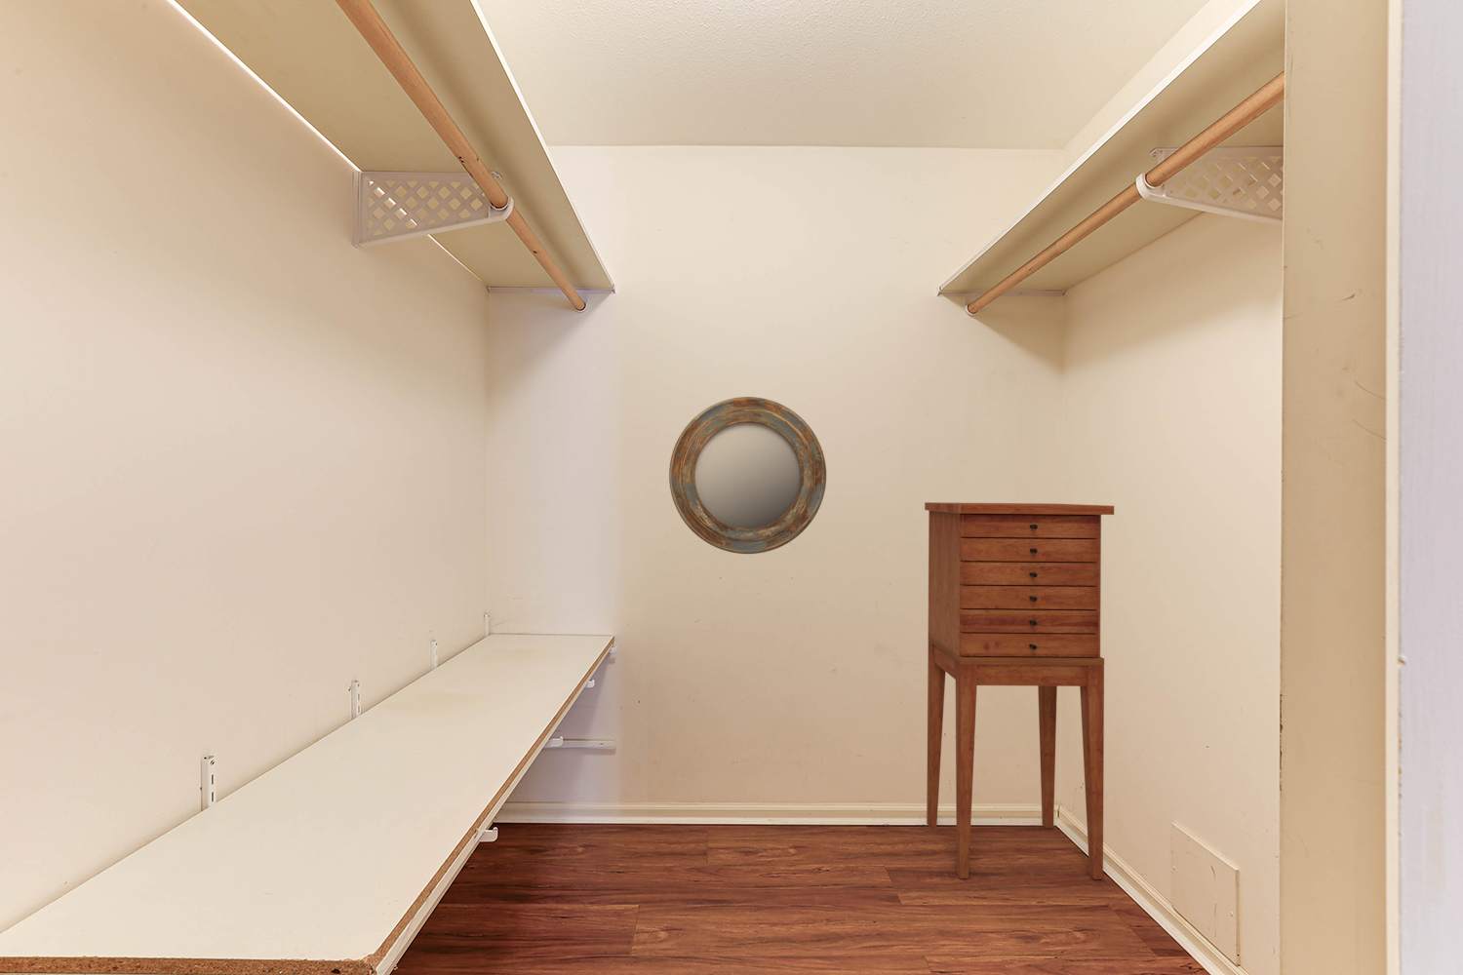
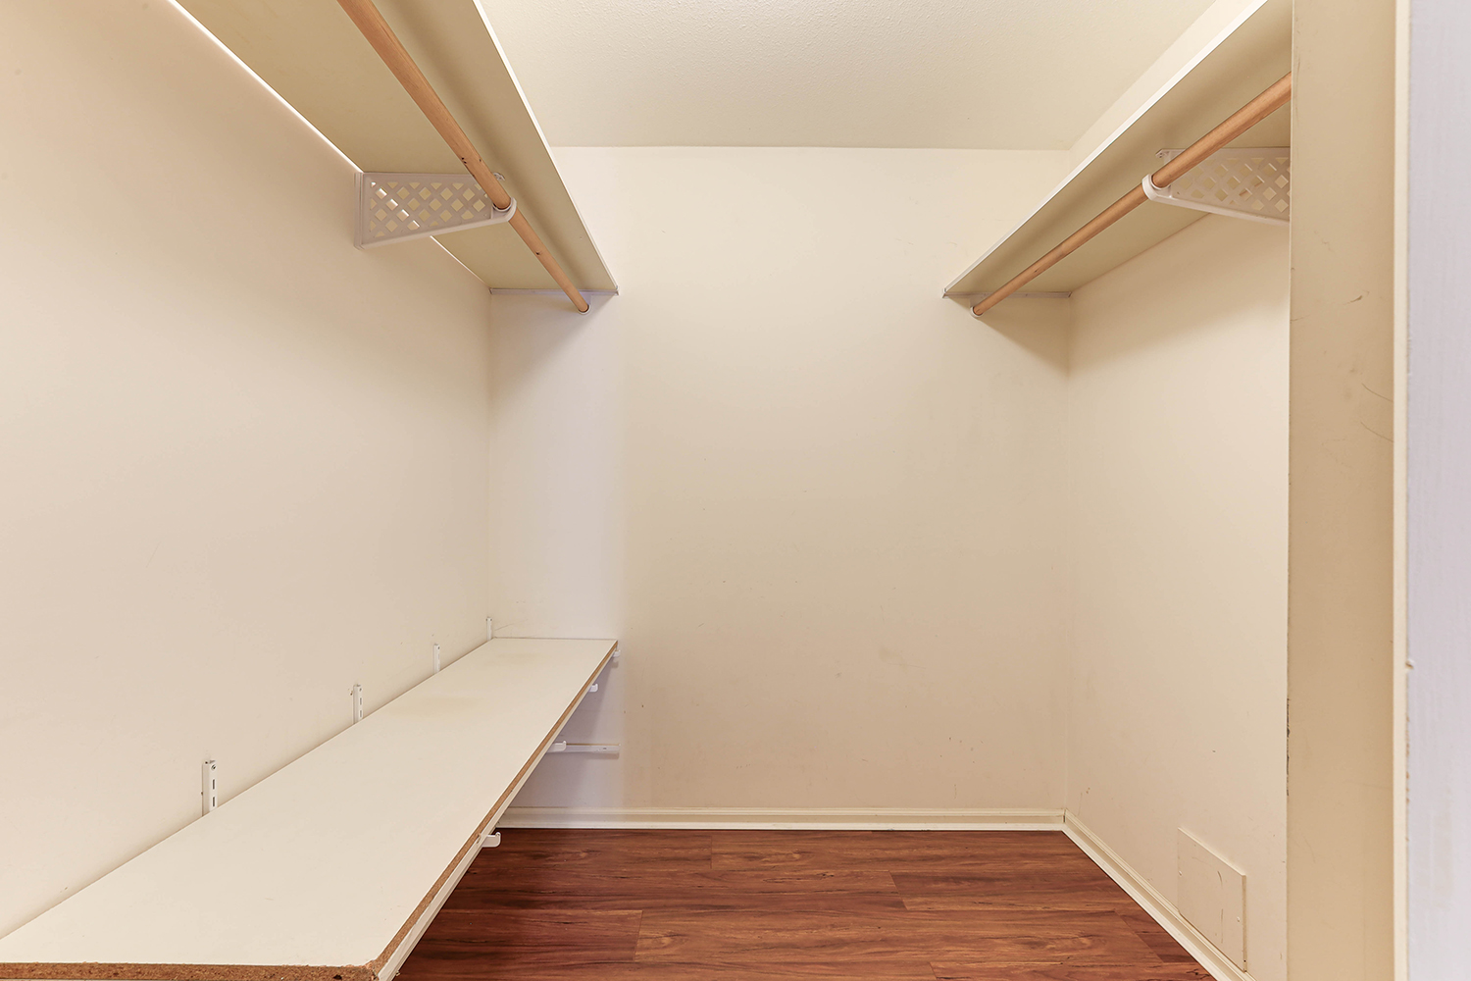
- home mirror (747, 474)
- cabinet (1010, 677)
